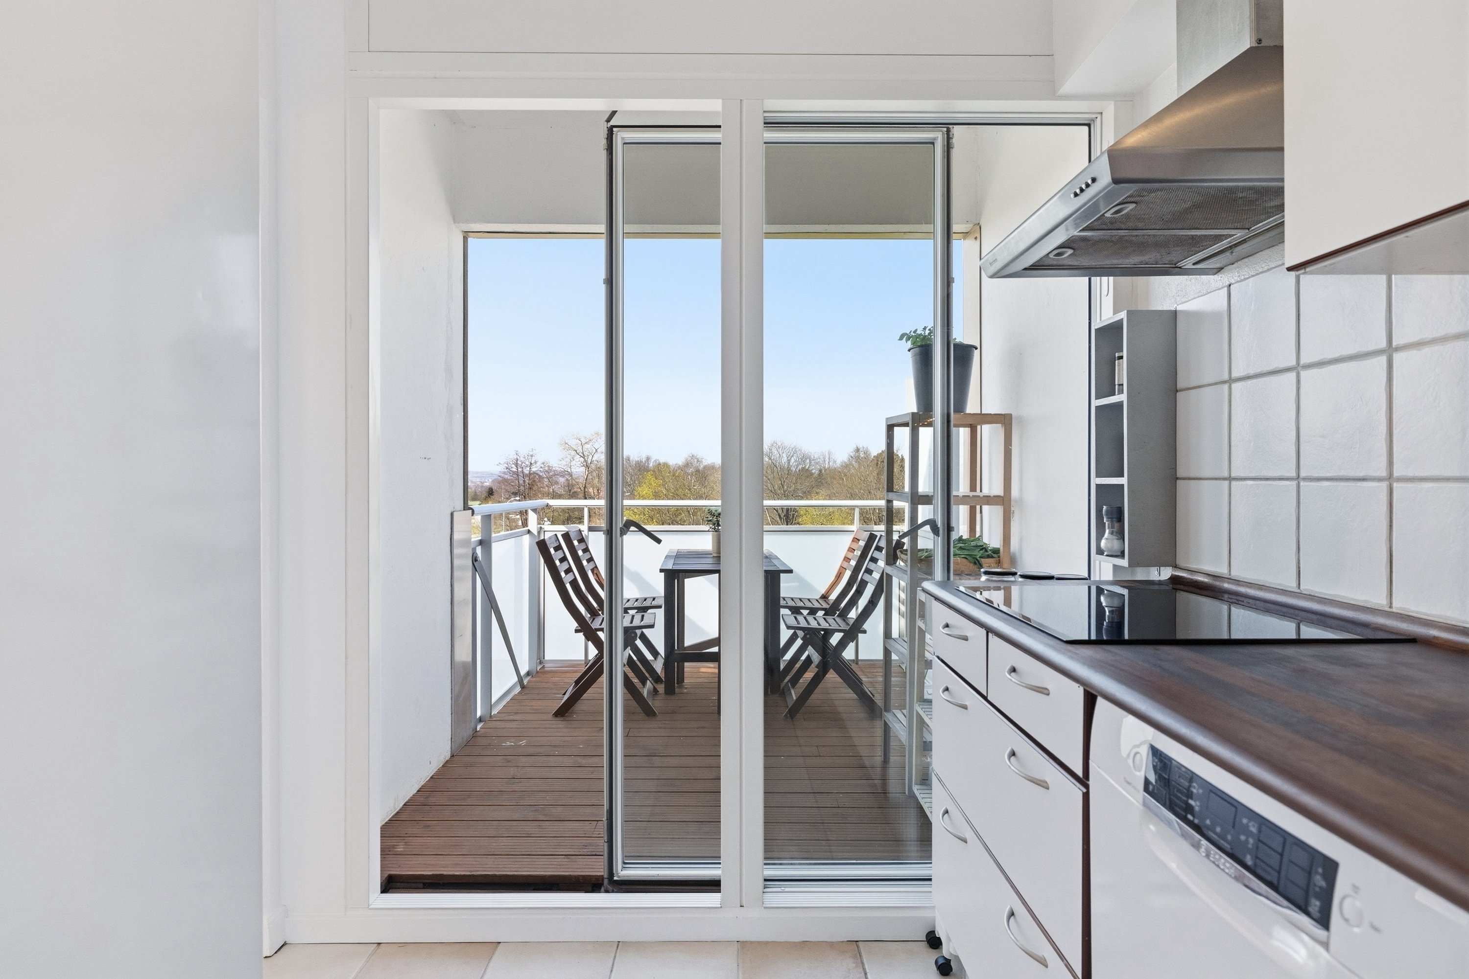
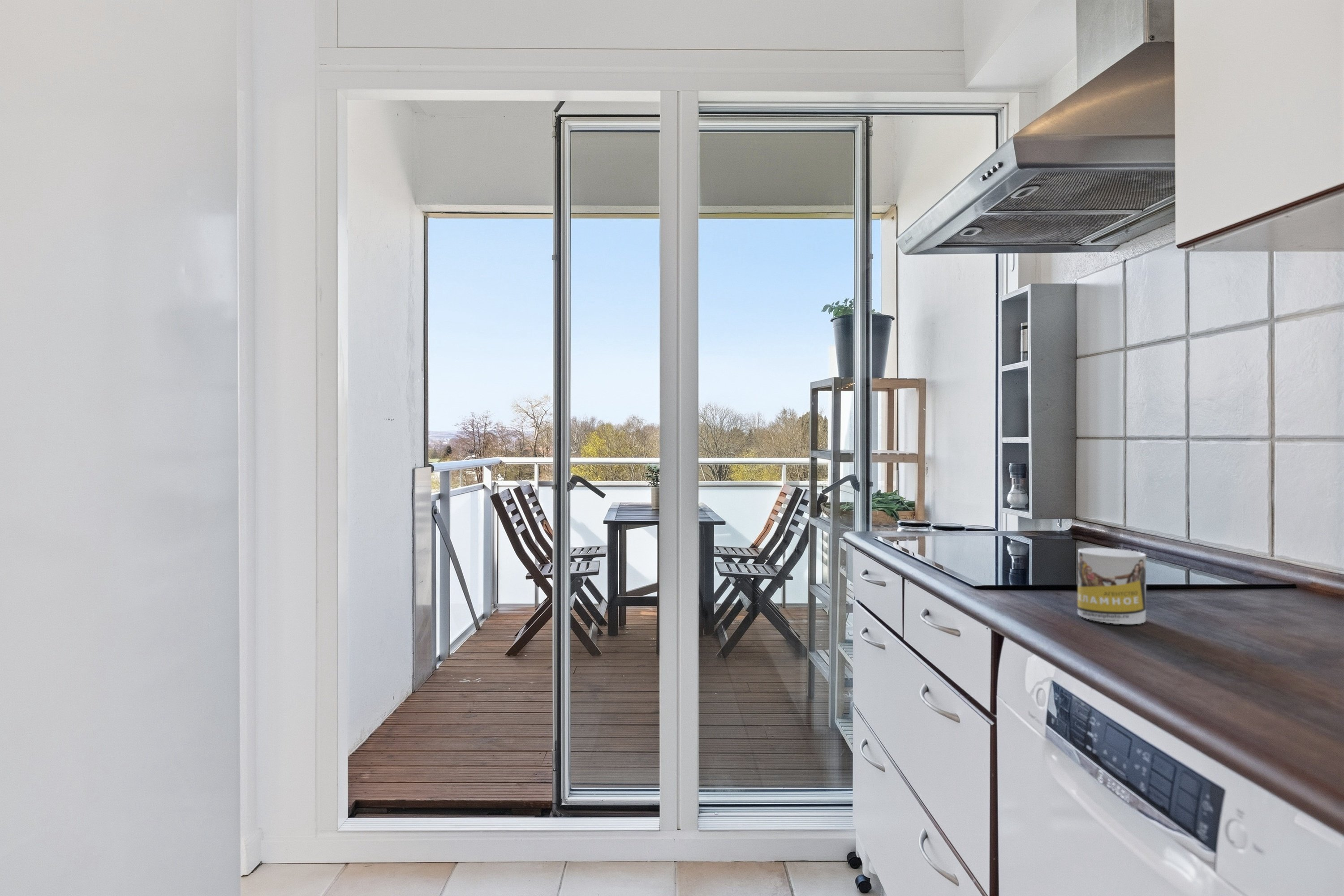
+ mug (1107, 582)
